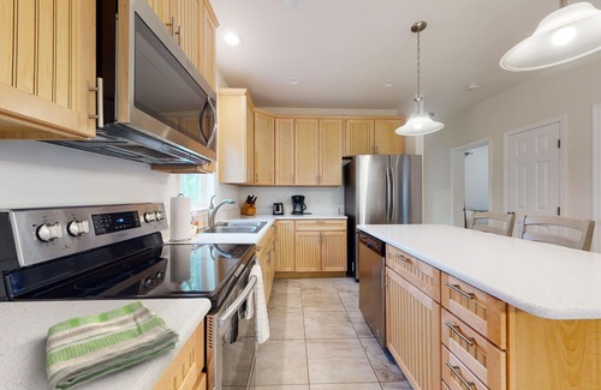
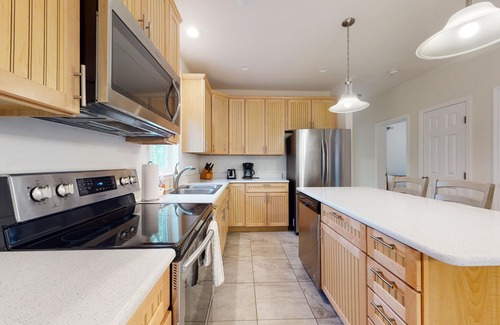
- dish towel (109, 332)
